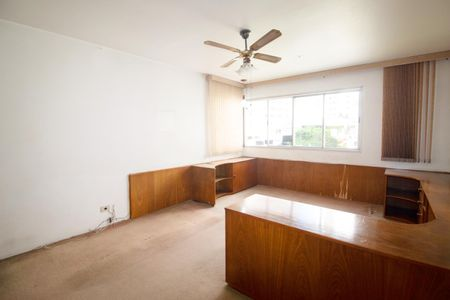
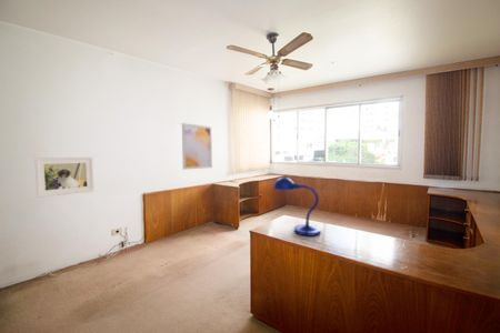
+ desk lamp (309, 210)
+ wall art (198, 147)
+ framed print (67, 175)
